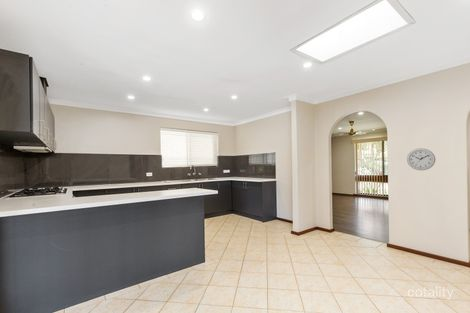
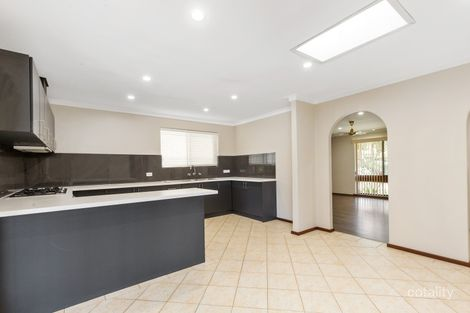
- wall clock (420, 159)
